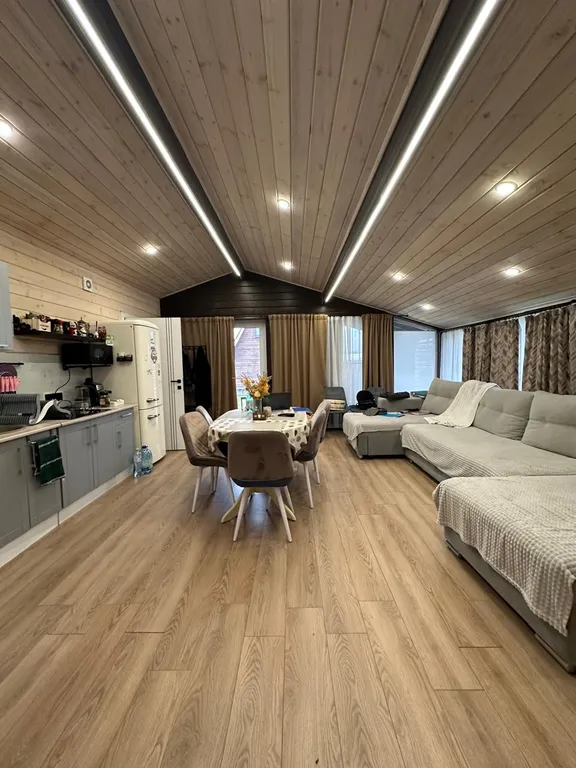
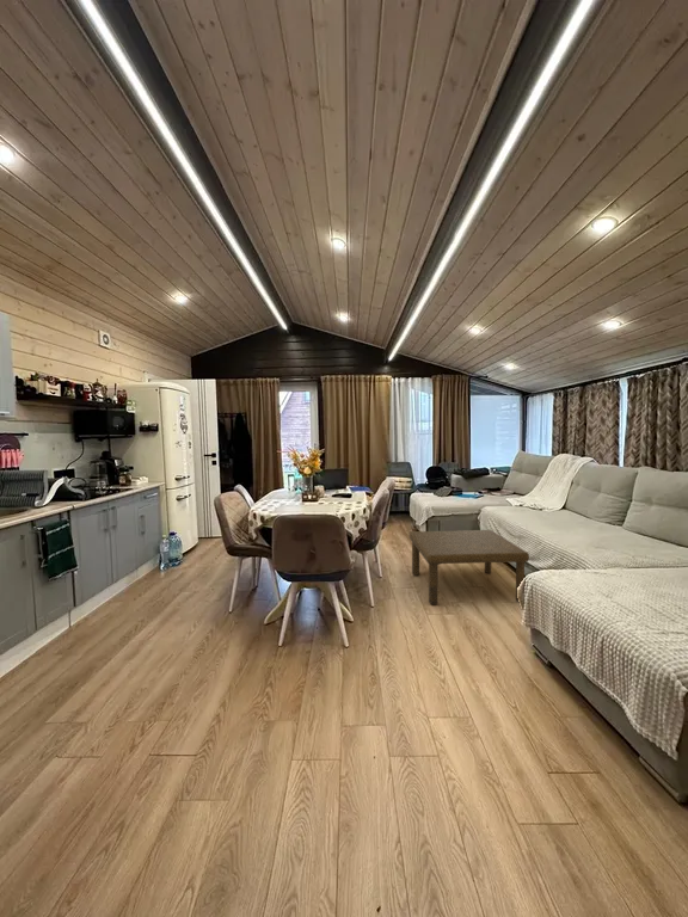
+ coffee table (462, 562)
